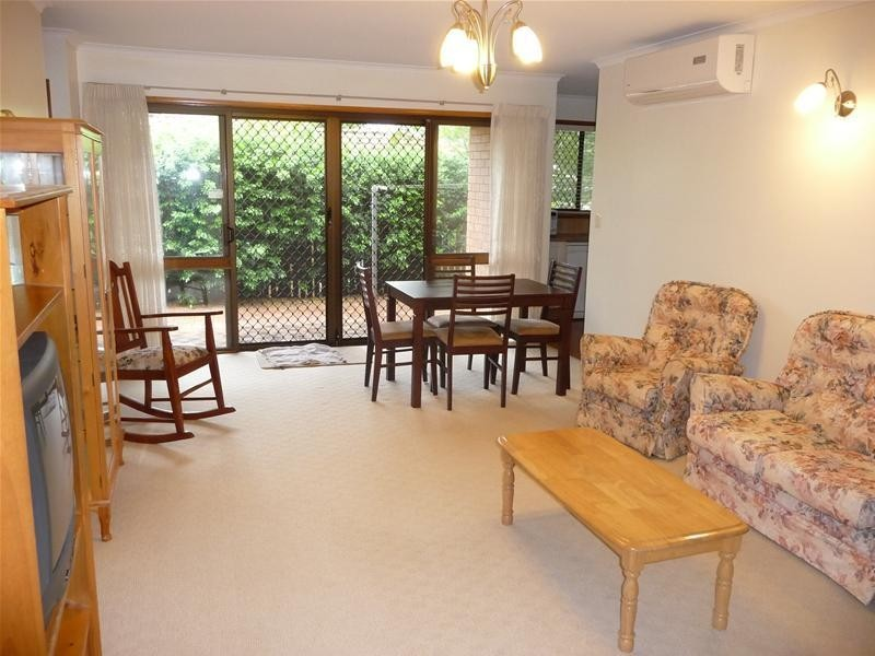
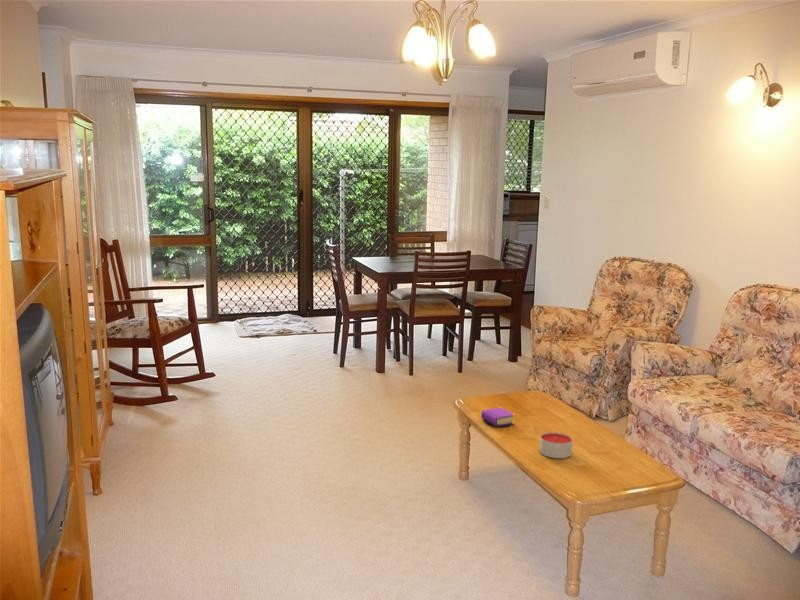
+ candle (556, 444)
+ book (498, 416)
